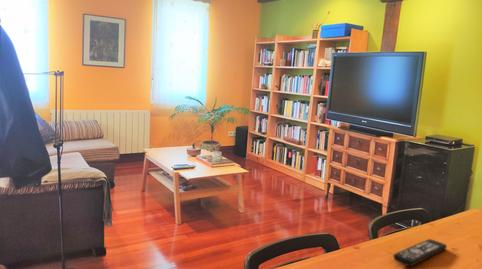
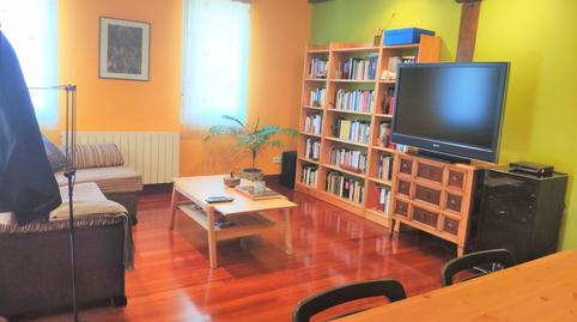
- remote control (421, 252)
